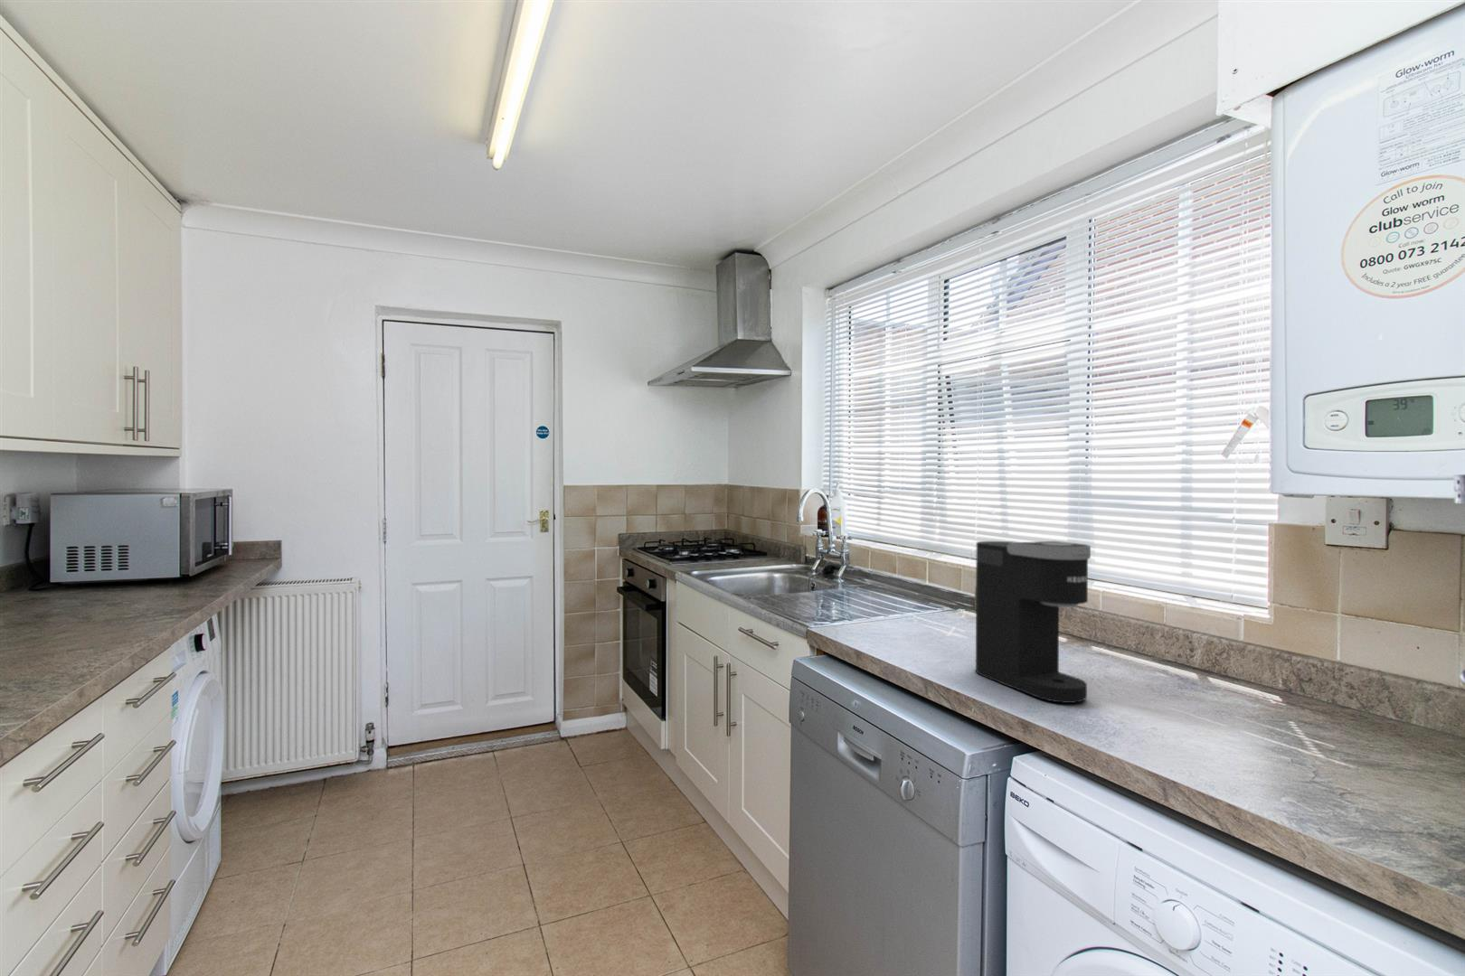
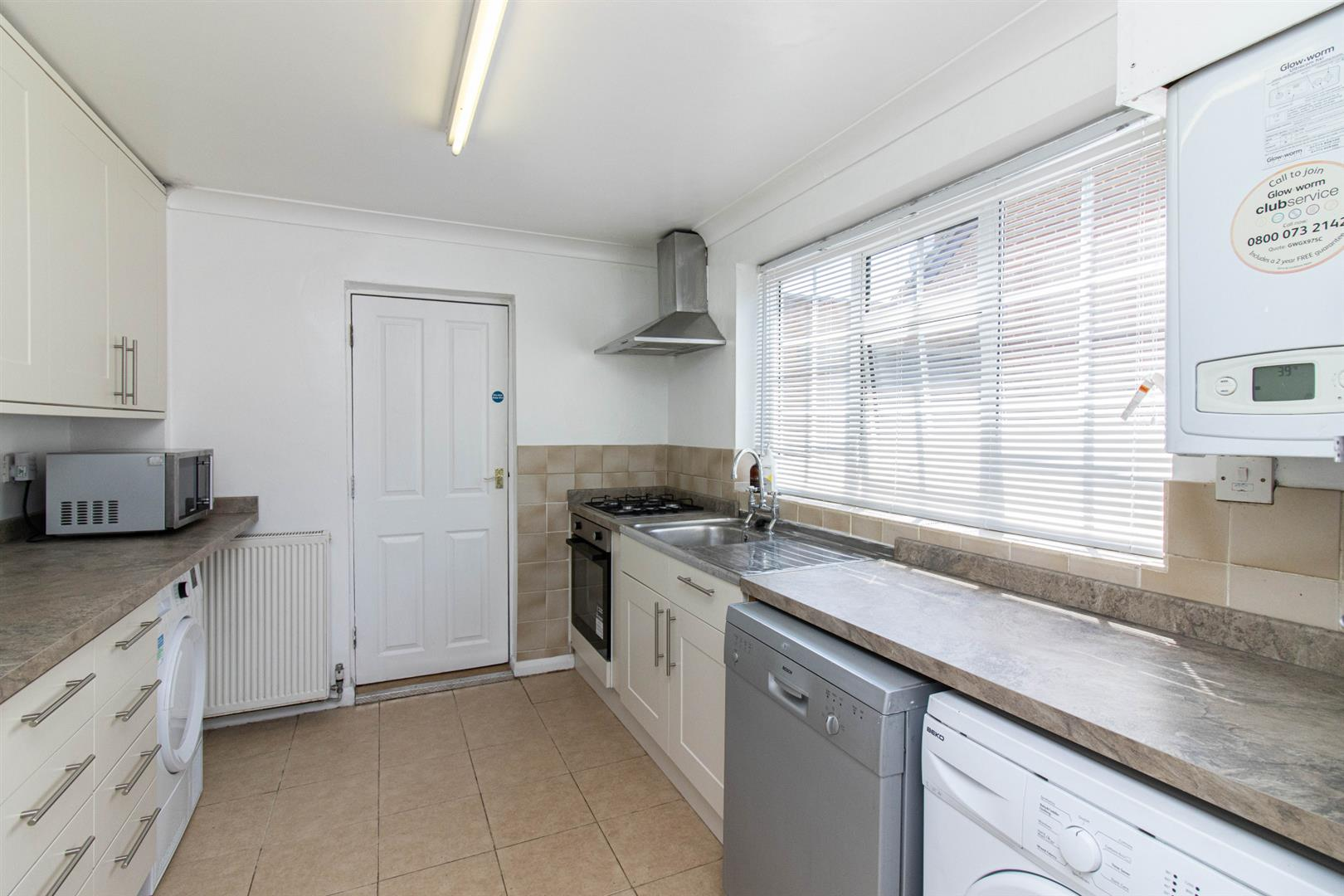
- coffee maker (1029, 612)
